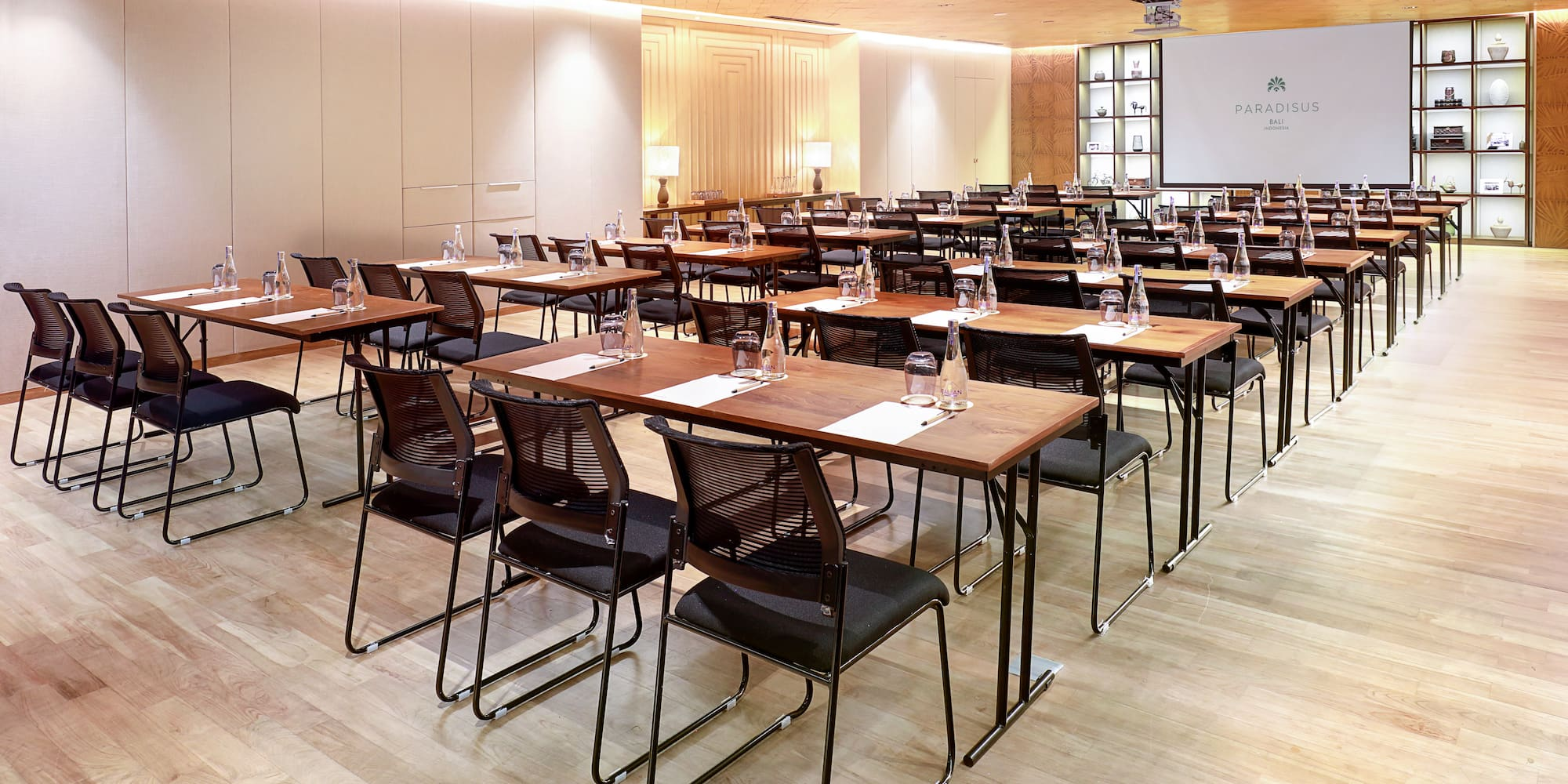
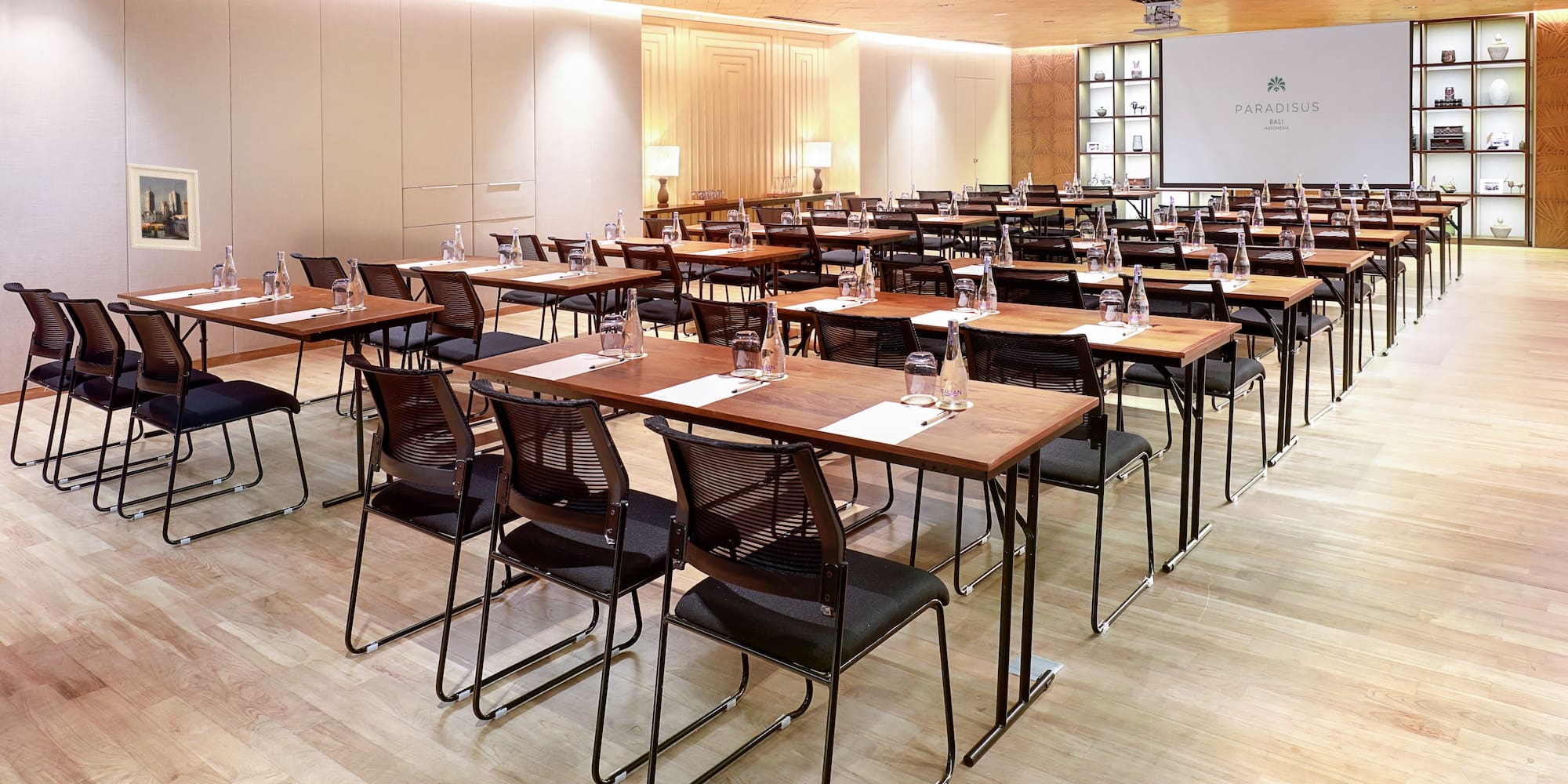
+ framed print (164, 209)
